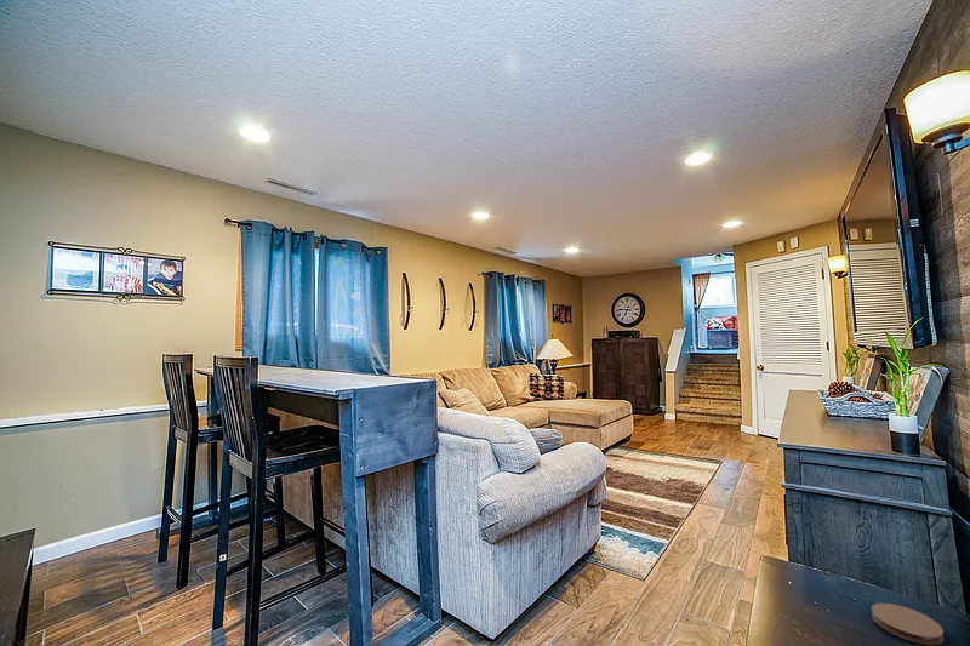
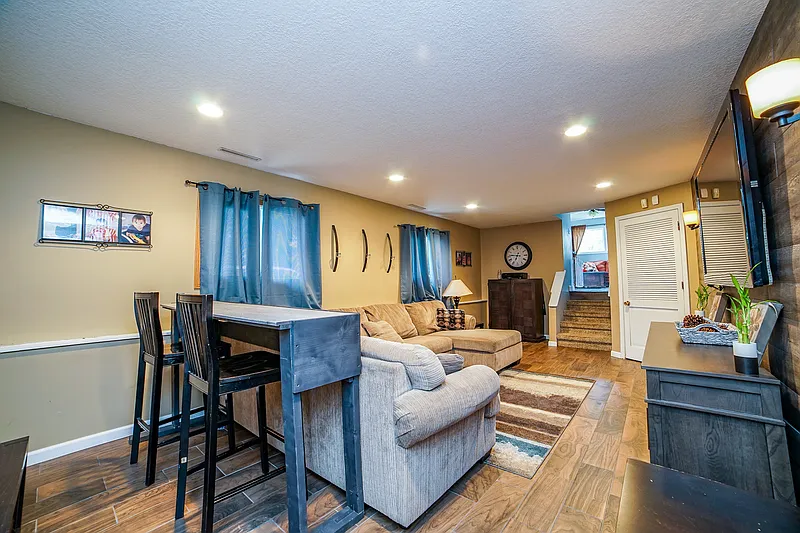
- coaster (906, 622)
